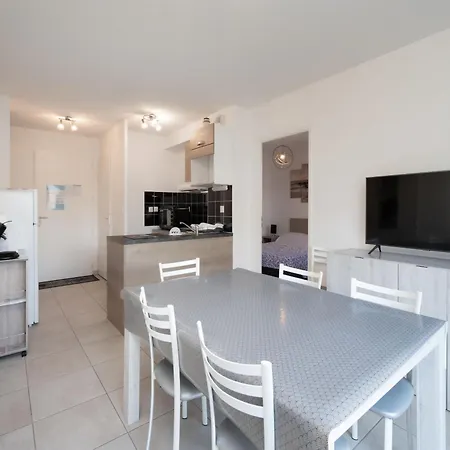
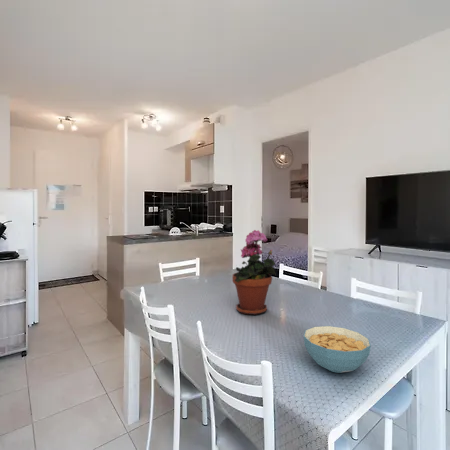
+ potted plant (253, 270)
+ cereal bowl (335, 352)
